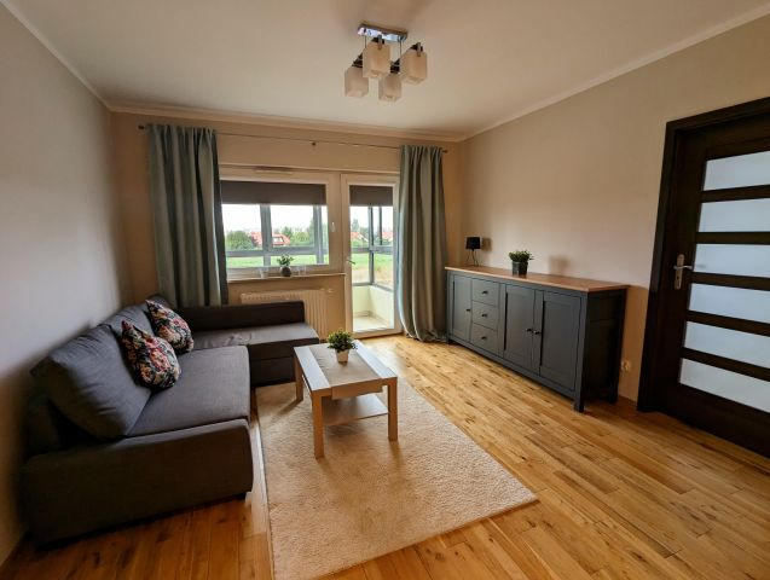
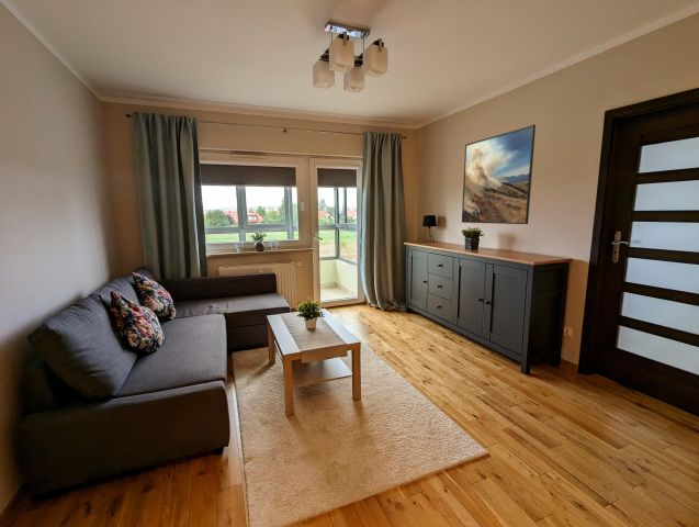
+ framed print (493, 180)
